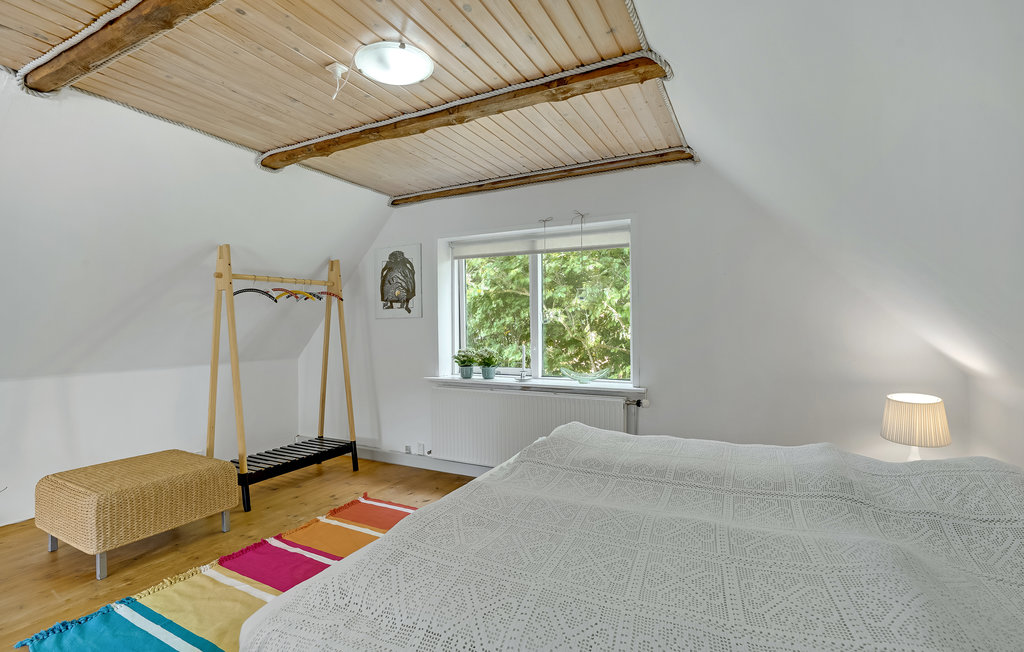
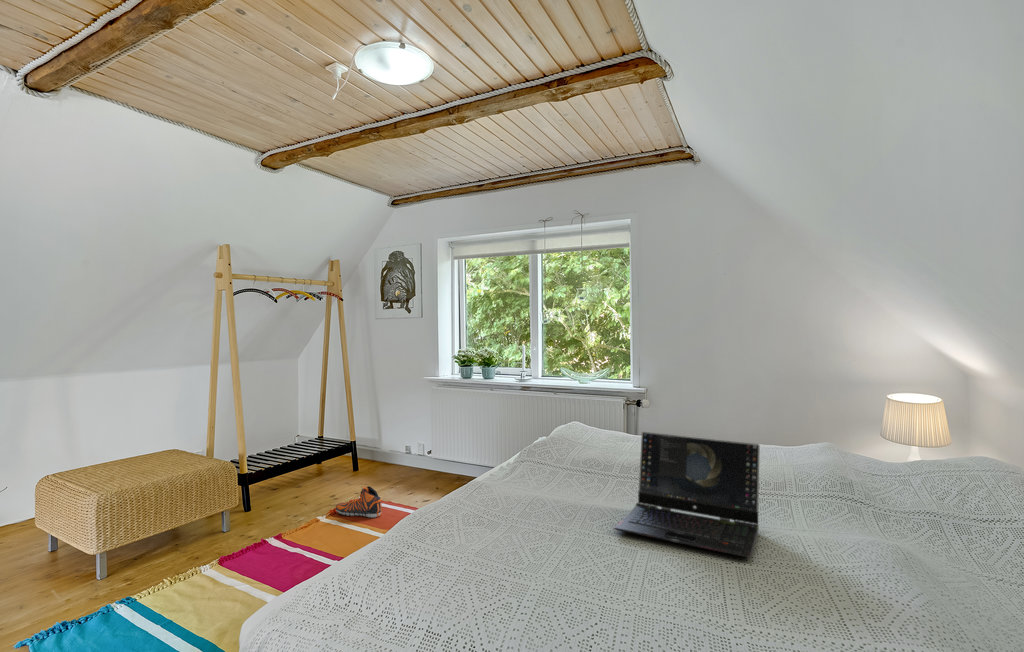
+ sneaker (359, 499)
+ laptop computer (688, 487)
